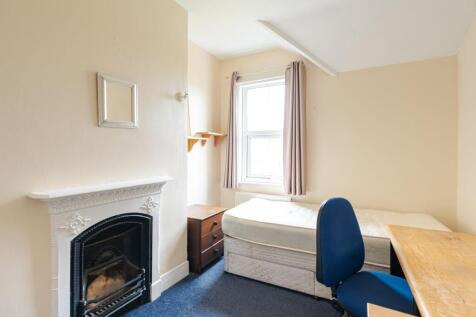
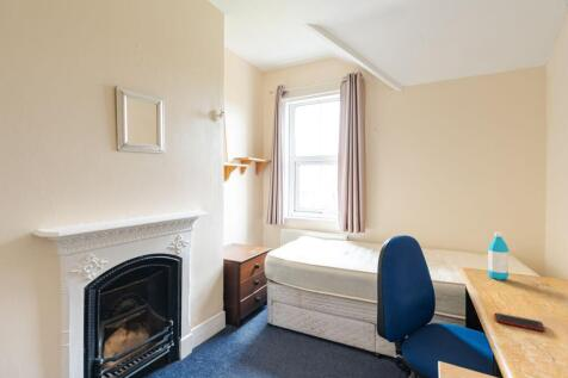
+ water bottle (498, 255)
+ cell phone (518, 321)
